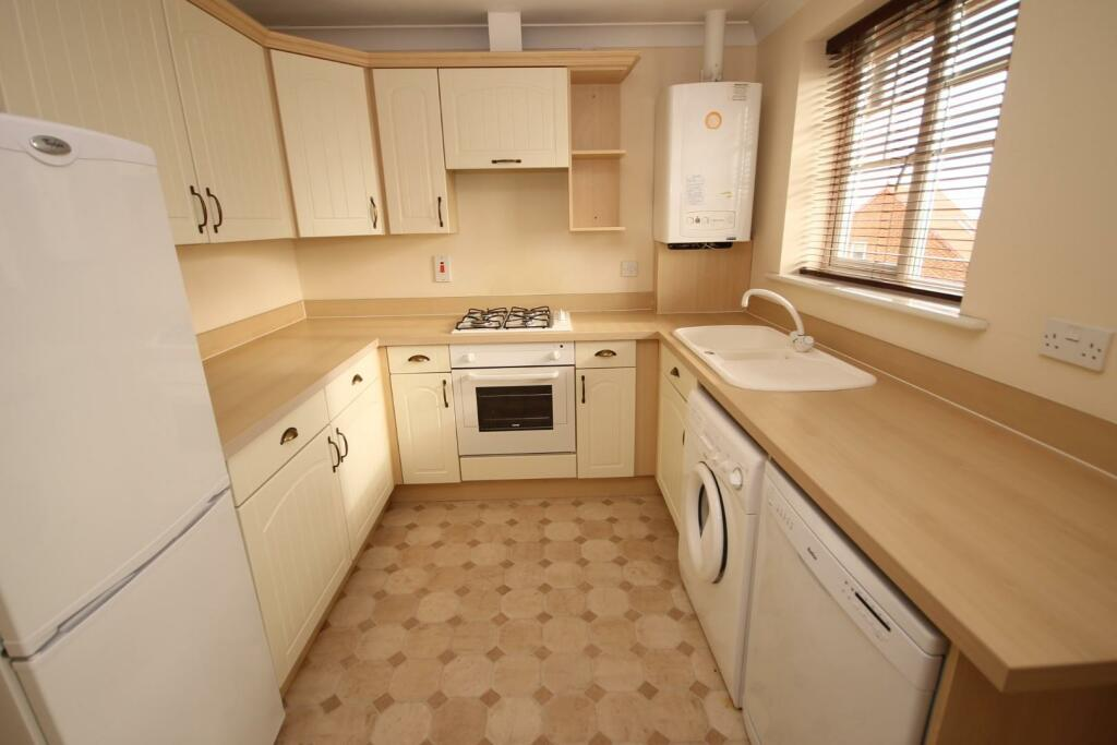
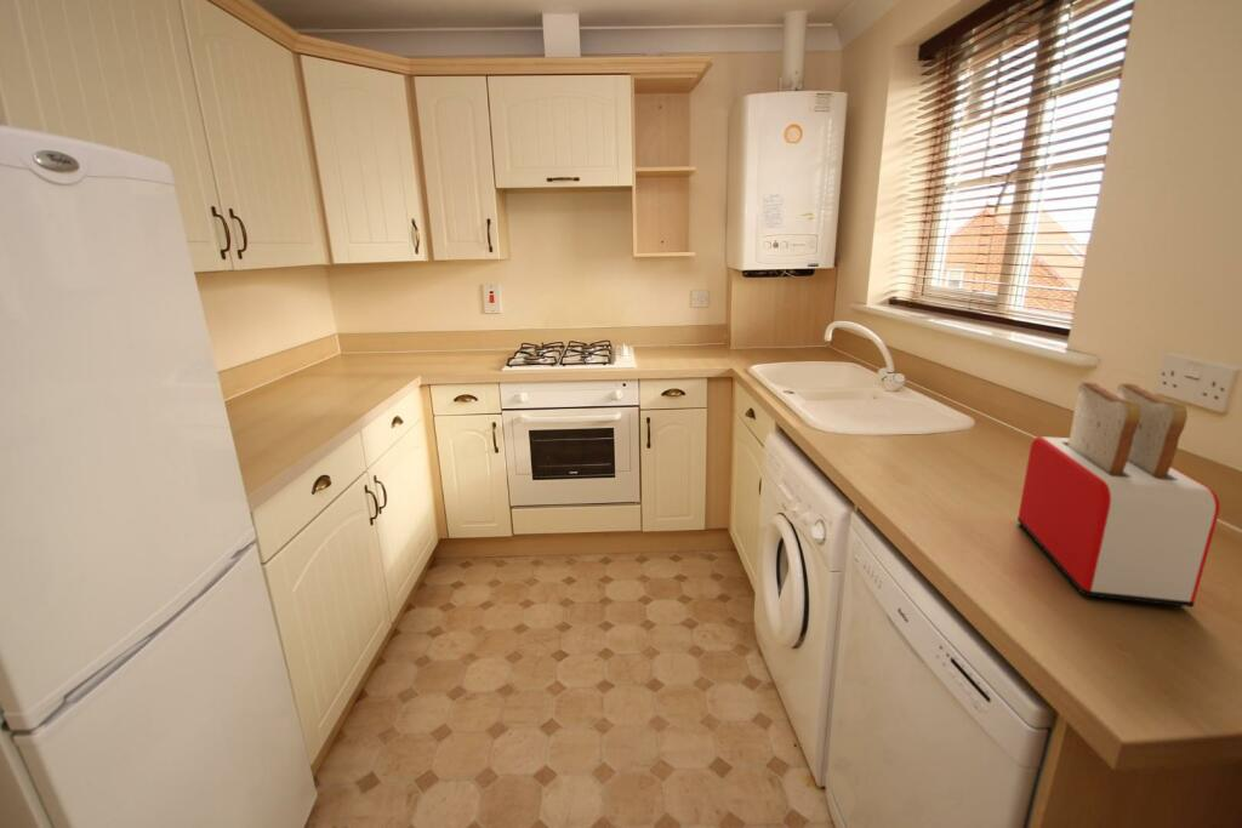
+ toaster (1106, 476)
